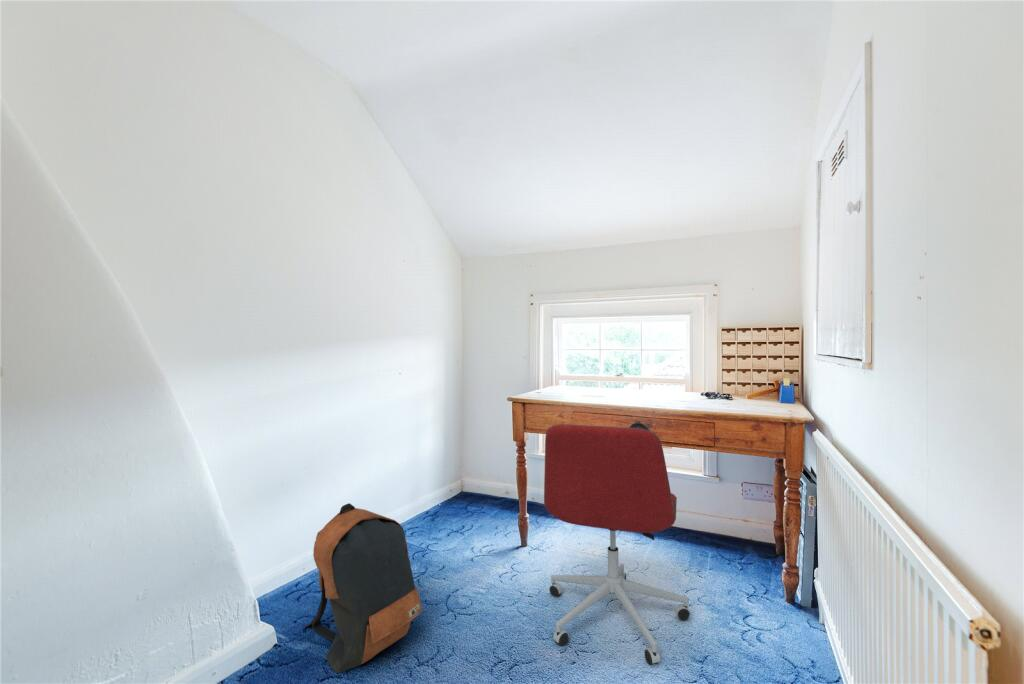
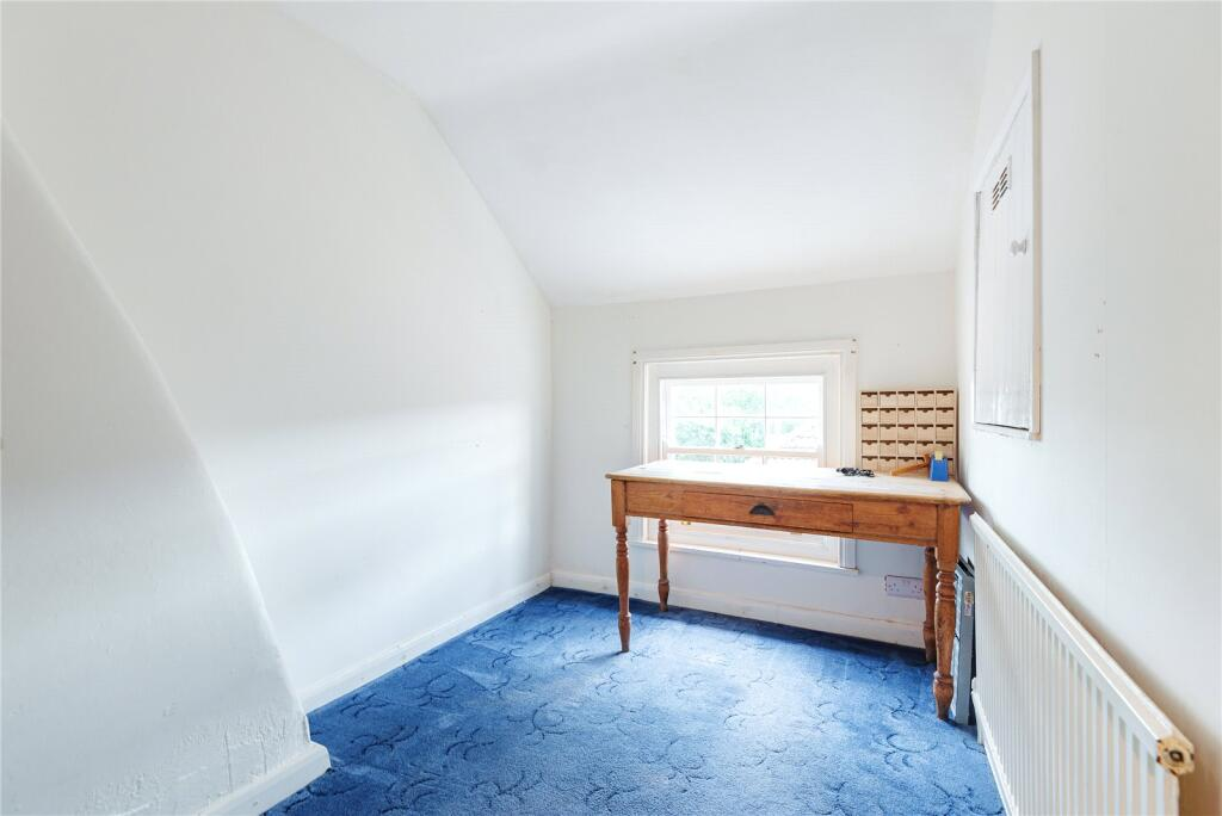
- backpack (359, 573)
- office chair (612, 515)
